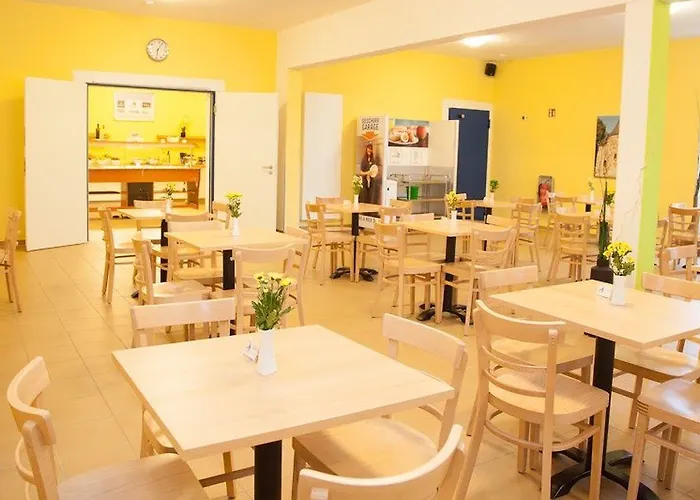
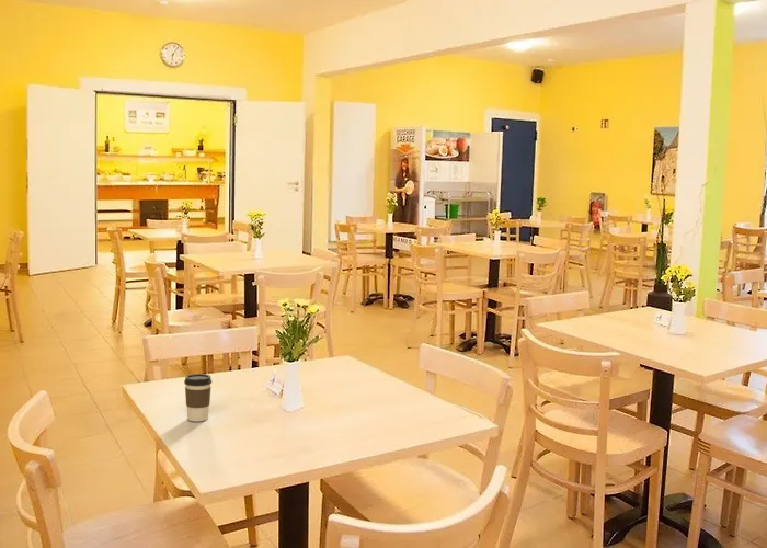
+ coffee cup (197, 397)
